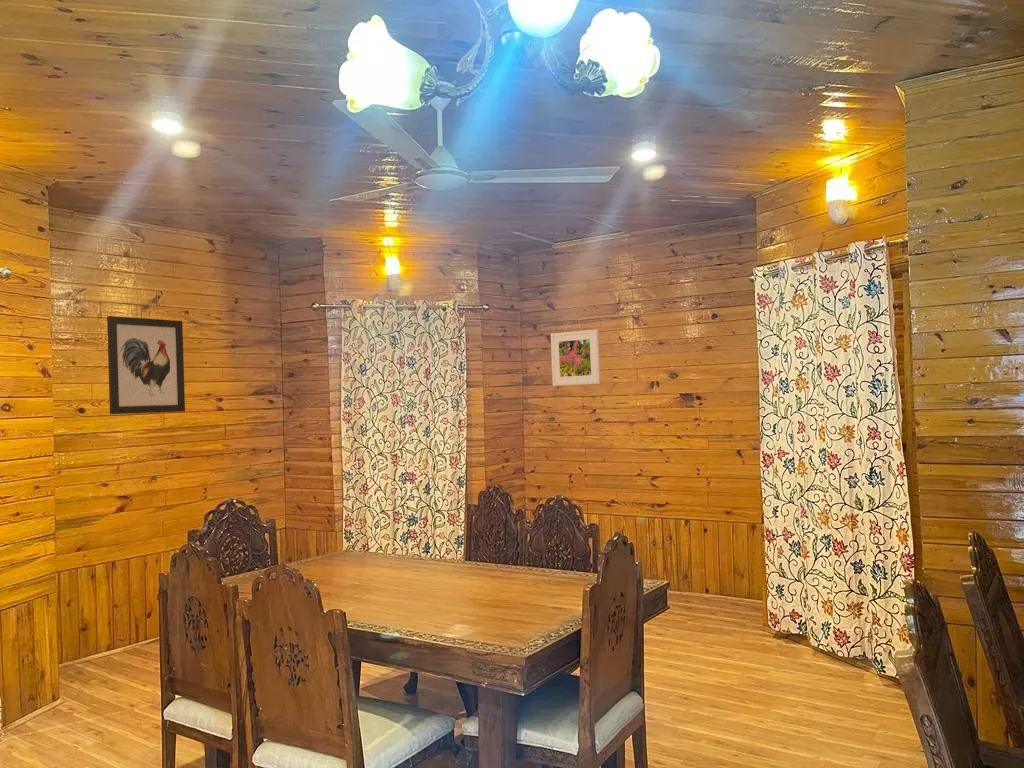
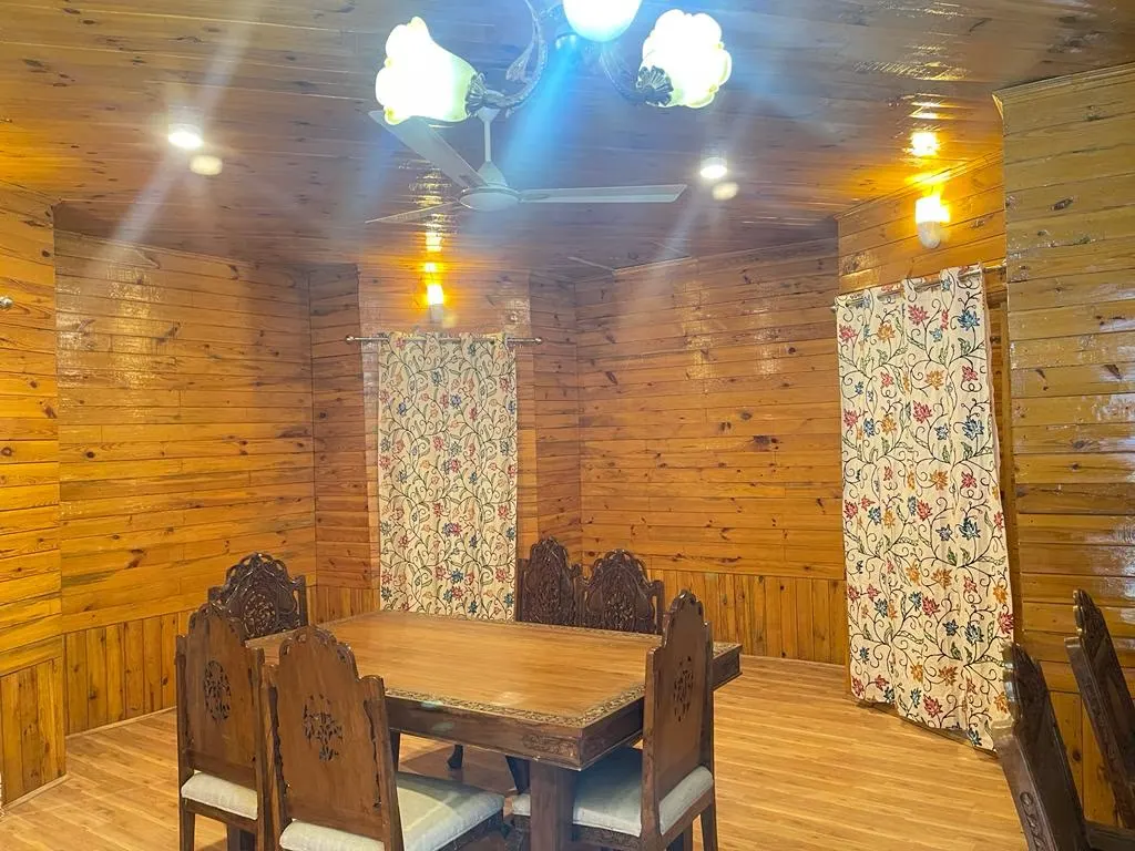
- wall art (147, 365)
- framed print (575, 358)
